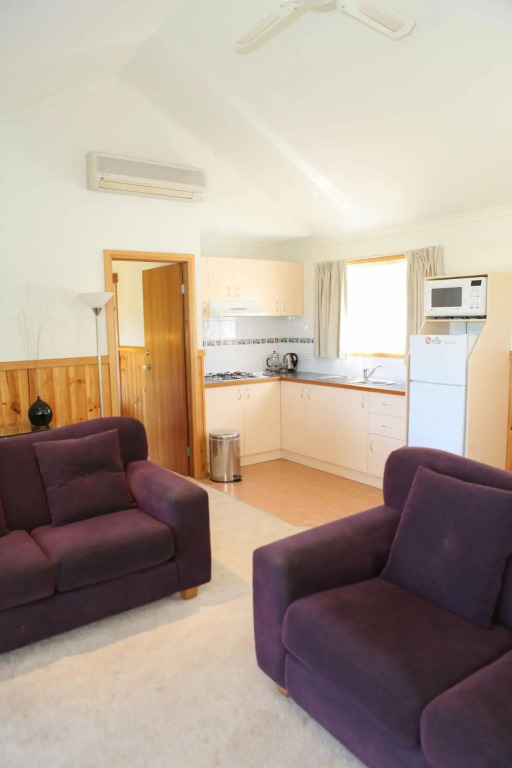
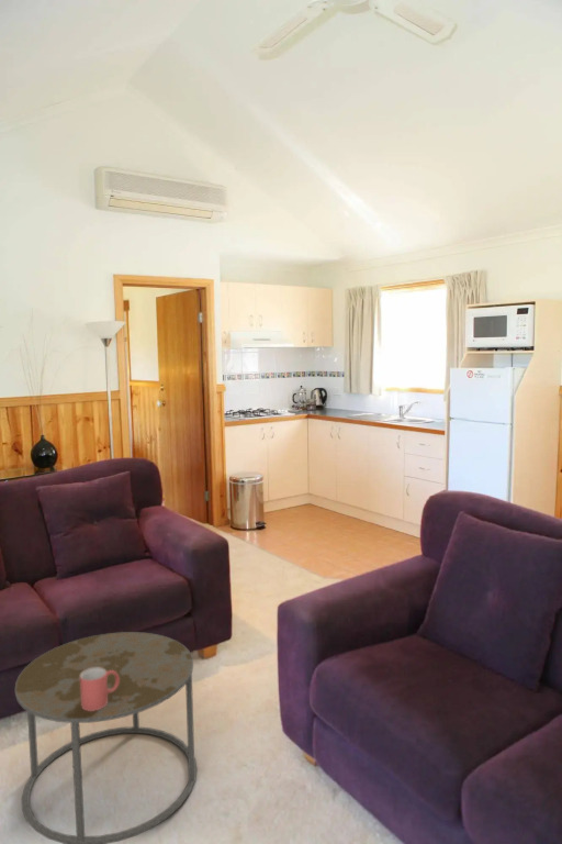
+ mug (100, 686)
+ side table (110, 729)
